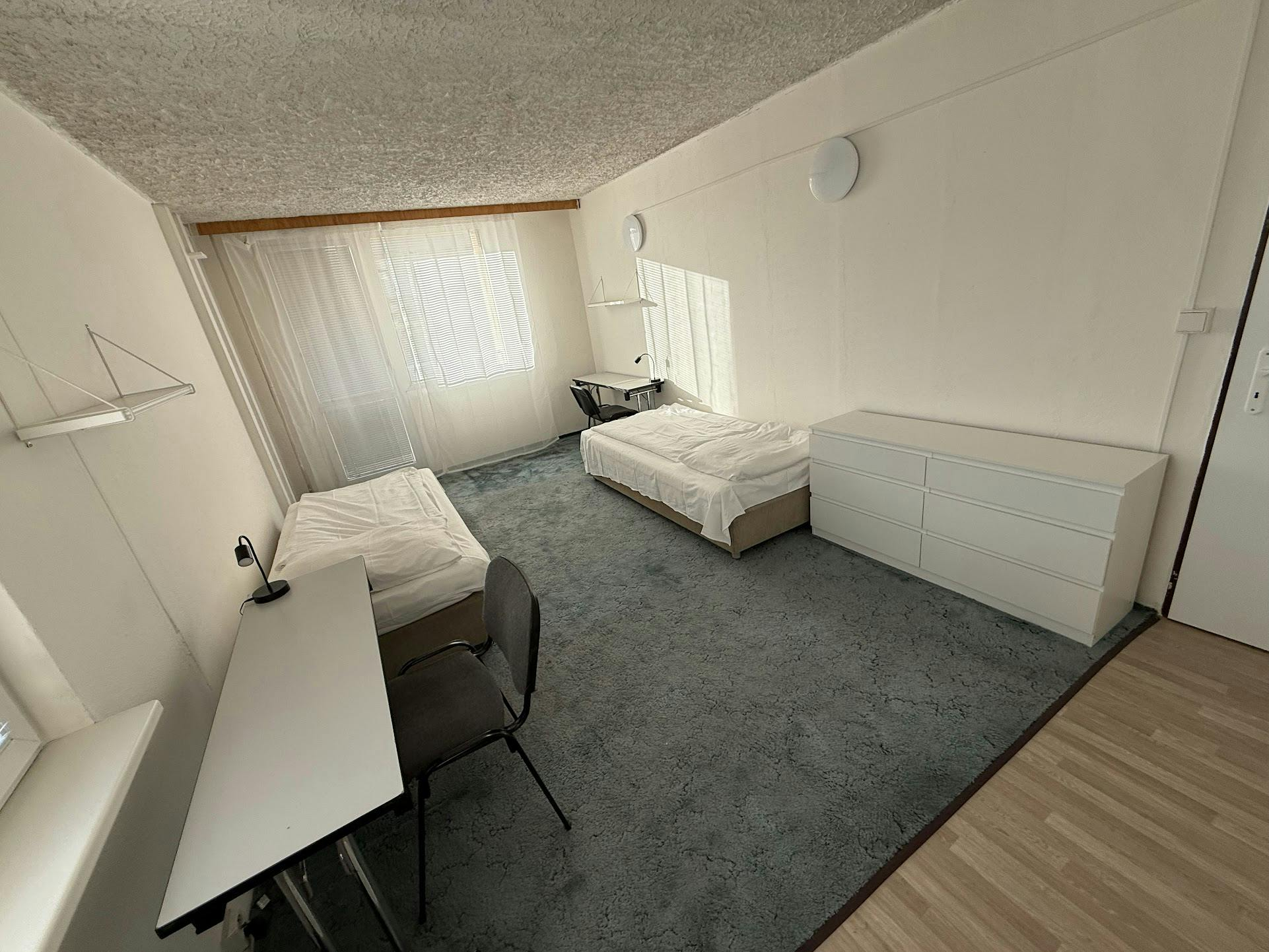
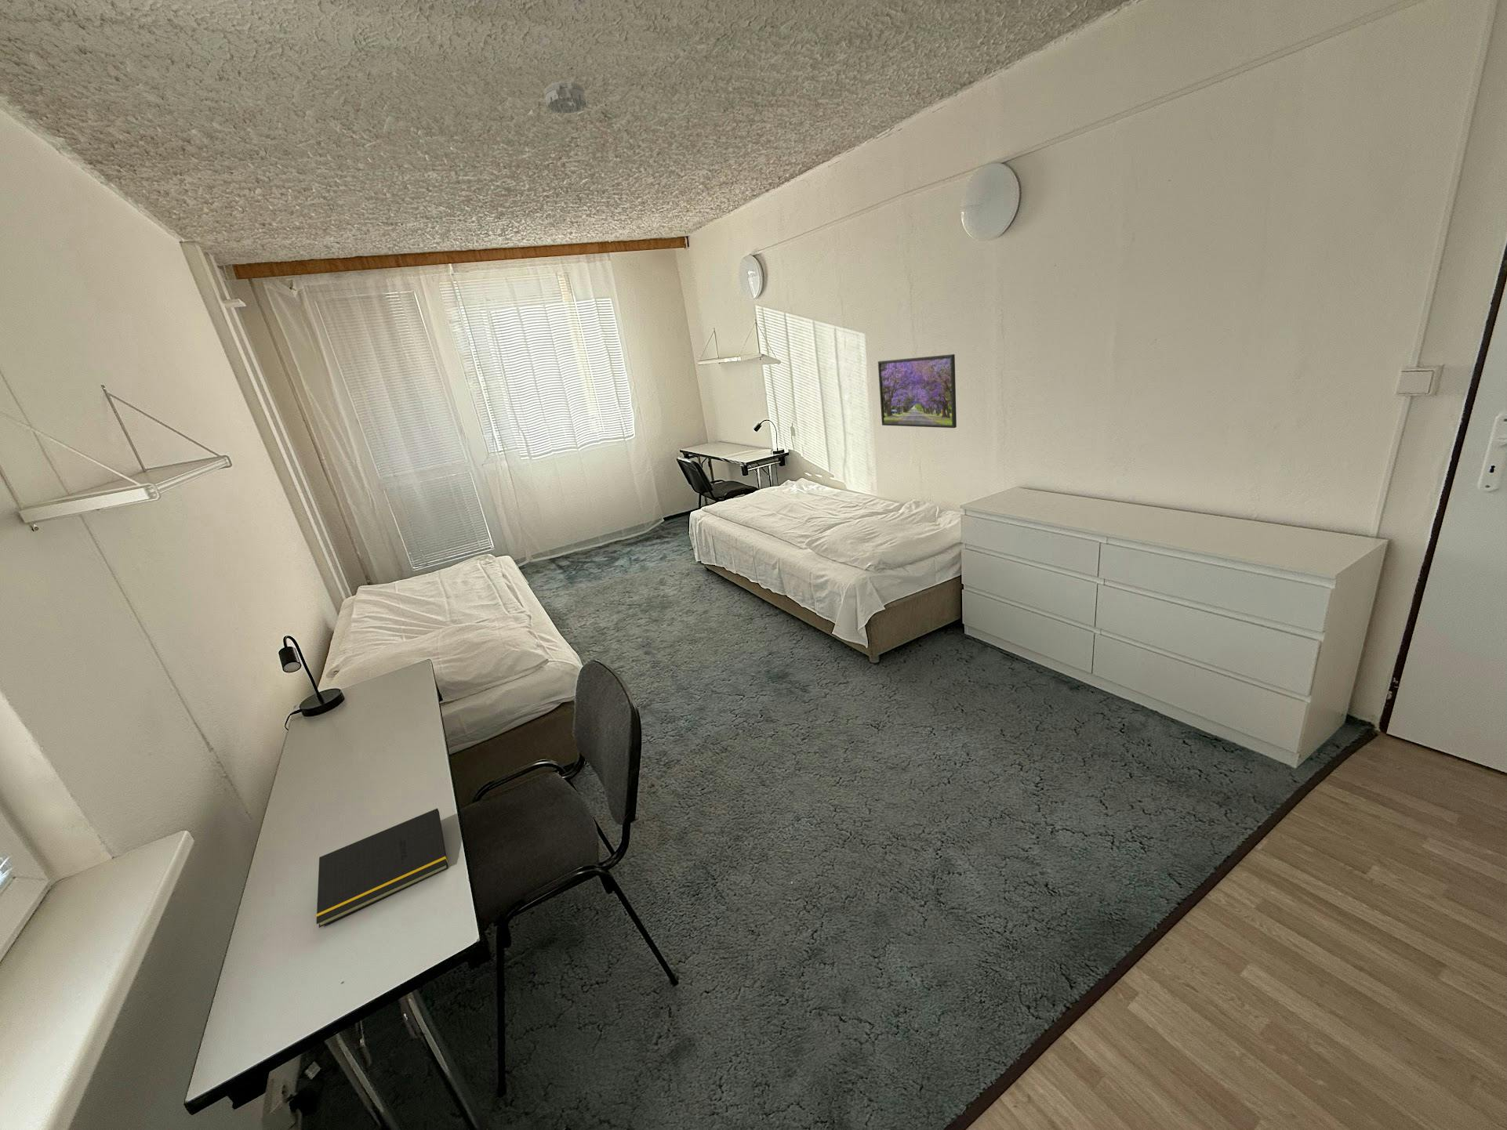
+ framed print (916, 393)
+ smoke detector (565, 96)
+ notepad (384, 862)
